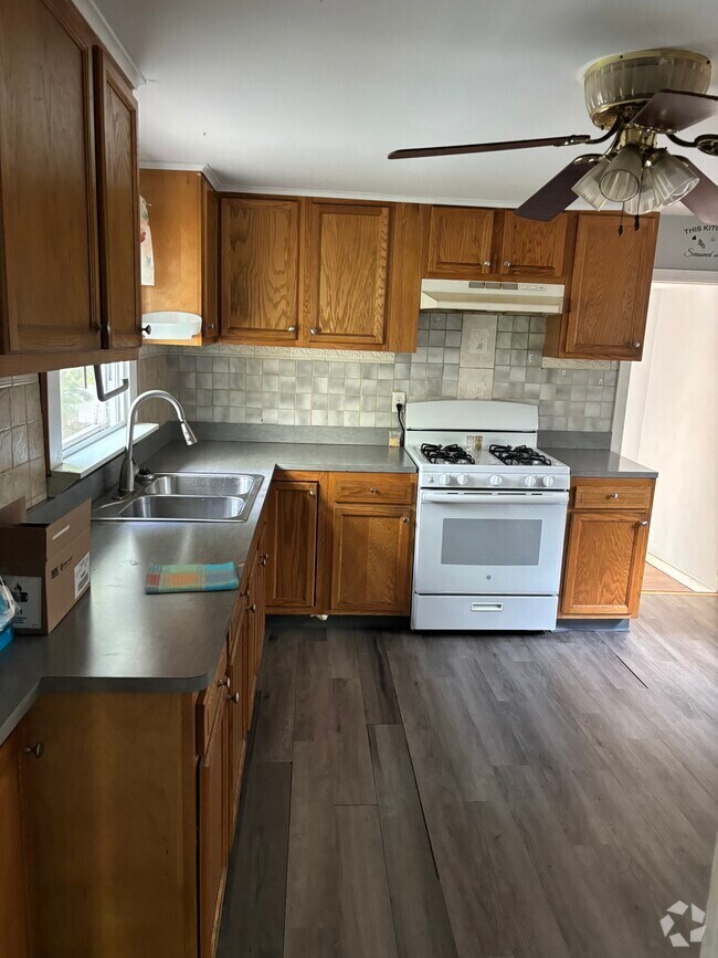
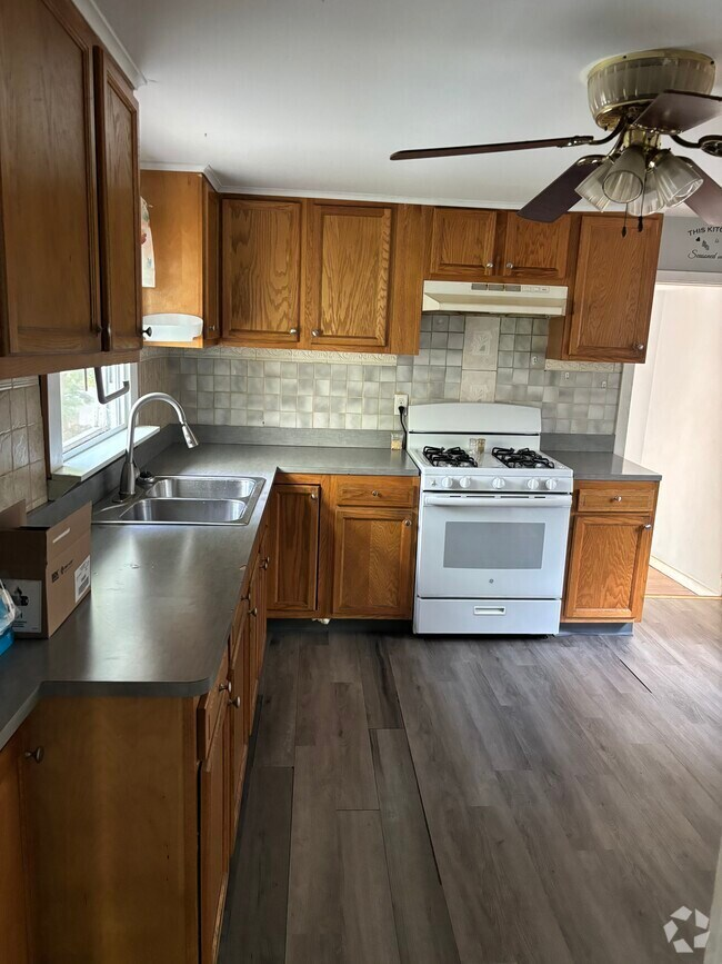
- dish towel (192, 576)
